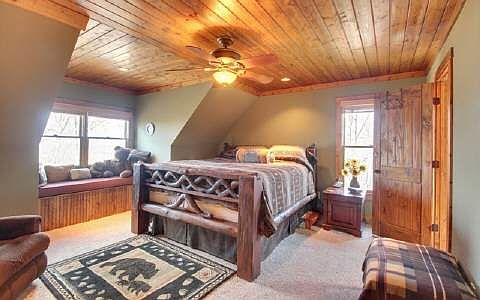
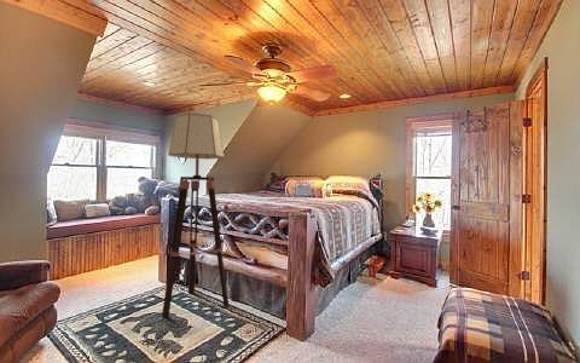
+ floor lamp (192, 209)
